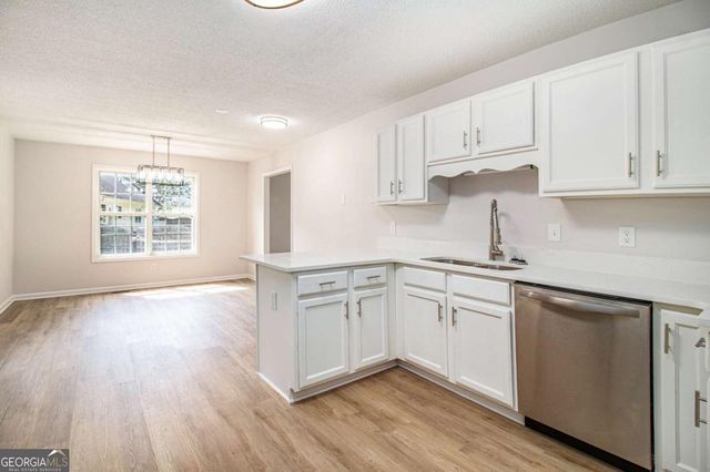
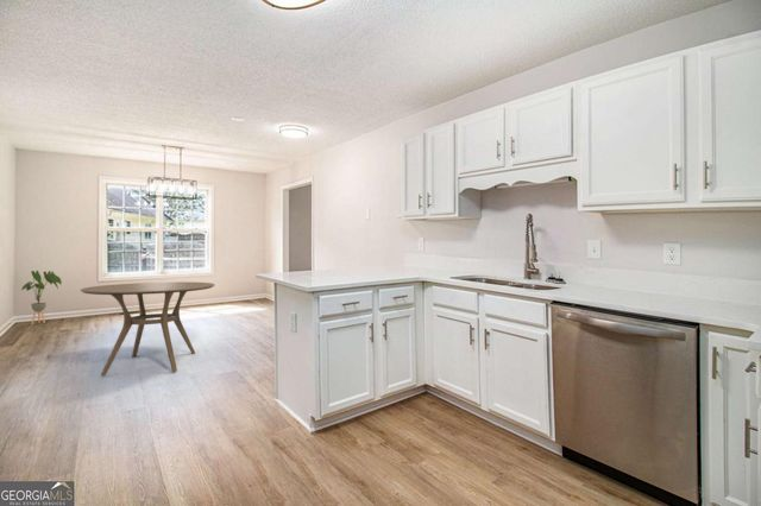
+ dining table (152, 323)
+ house plant (40, 296)
